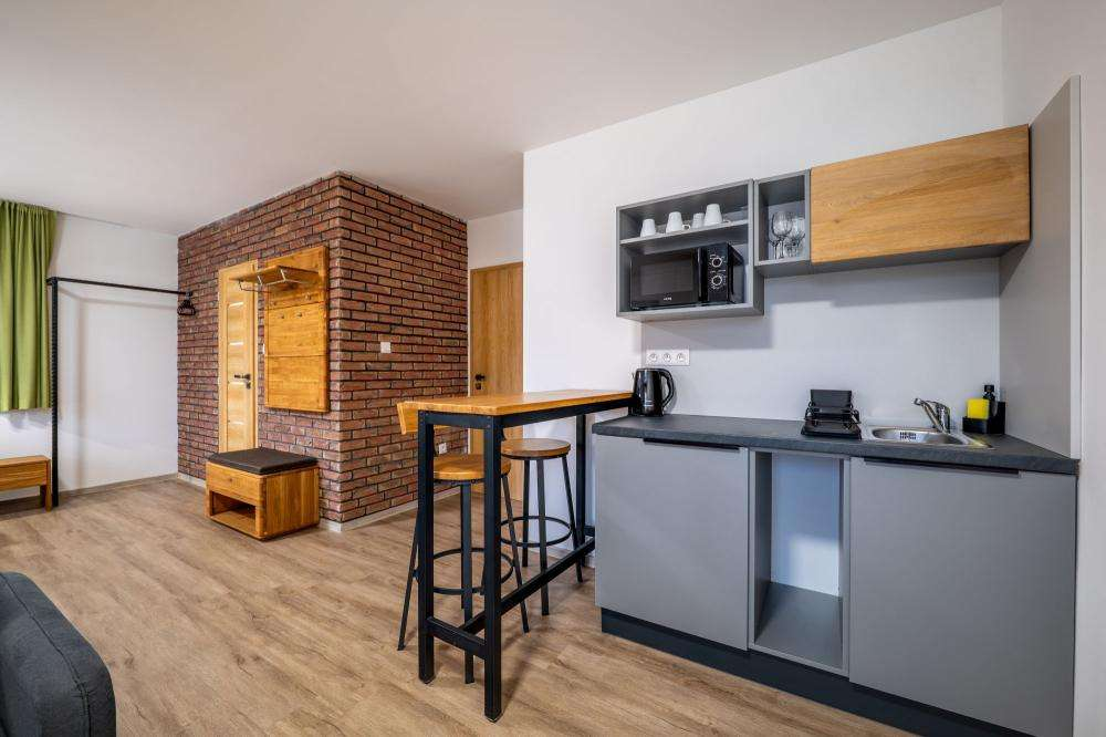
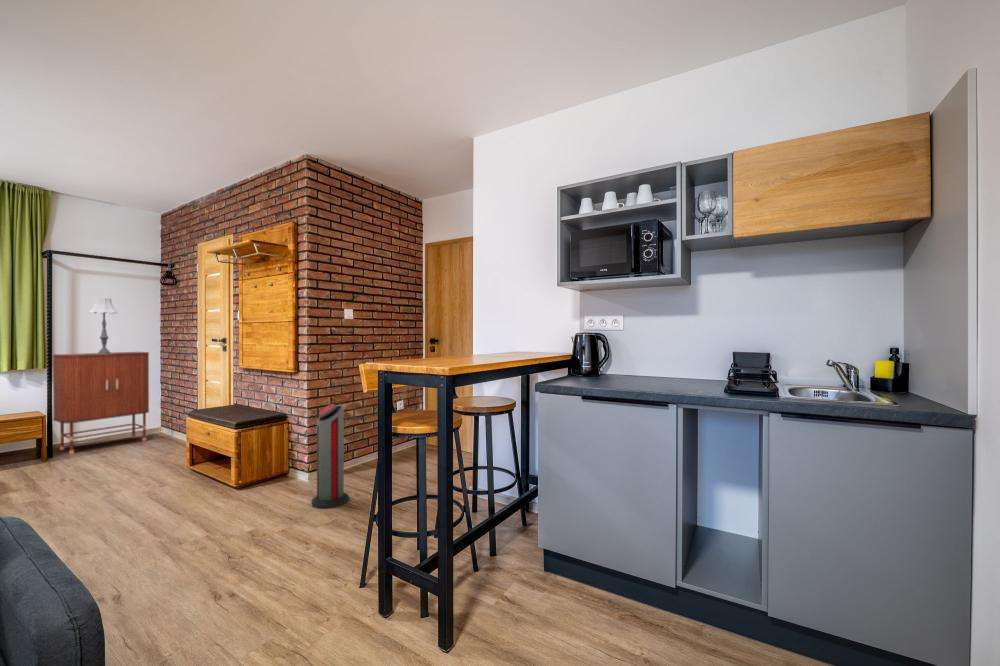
+ air purifier (330, 452)
+ bar cabinet (105, 399)
+ table lamp (103, 325)
